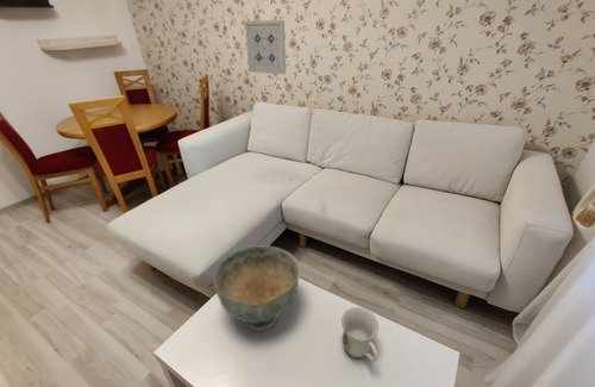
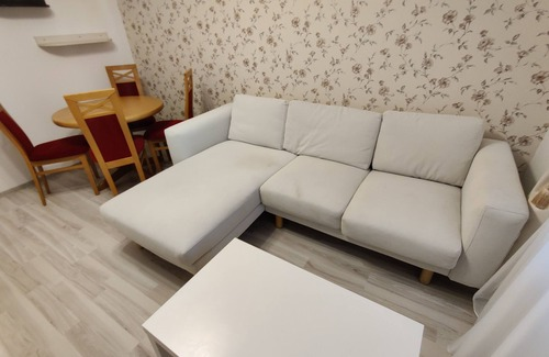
- mug (361, 342)
- decorative bowl (258, 292)
- wall art (264, 48)
